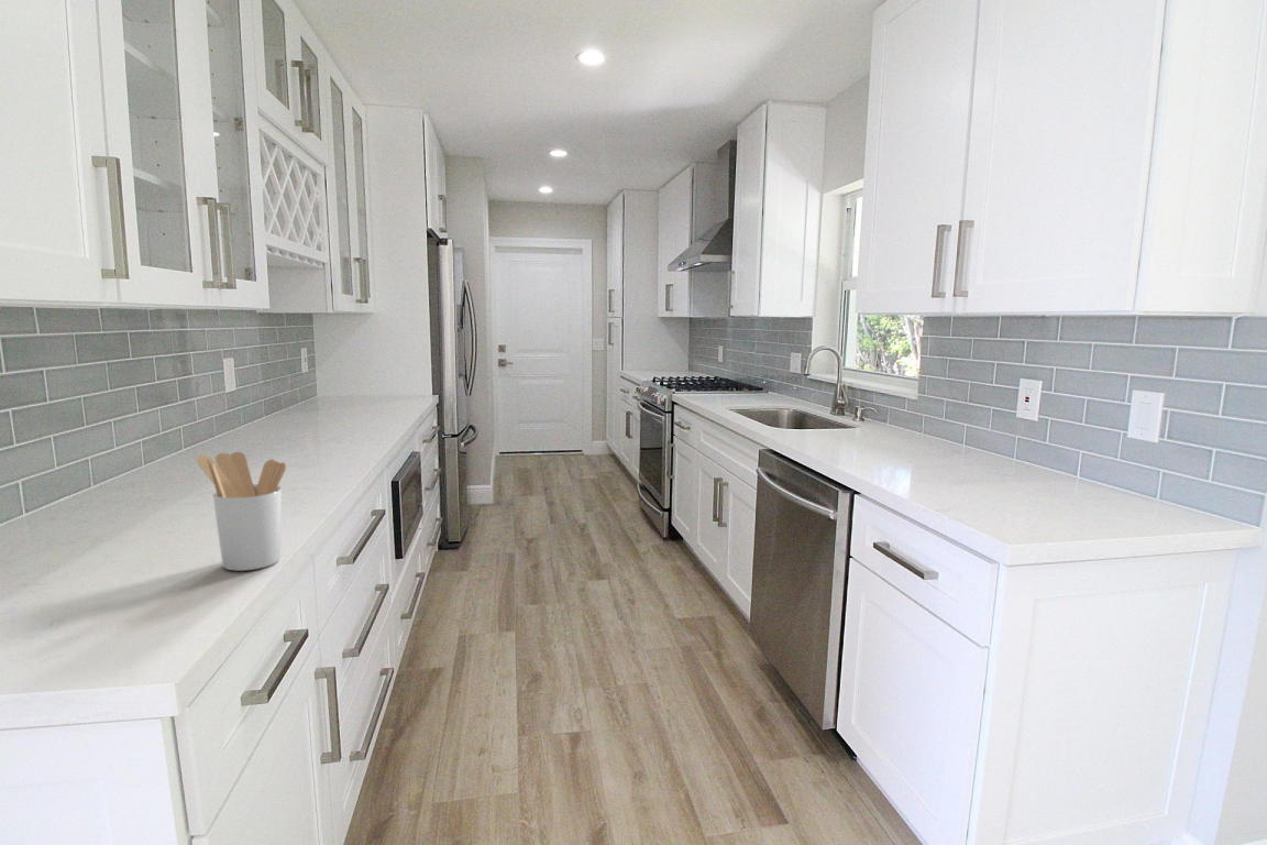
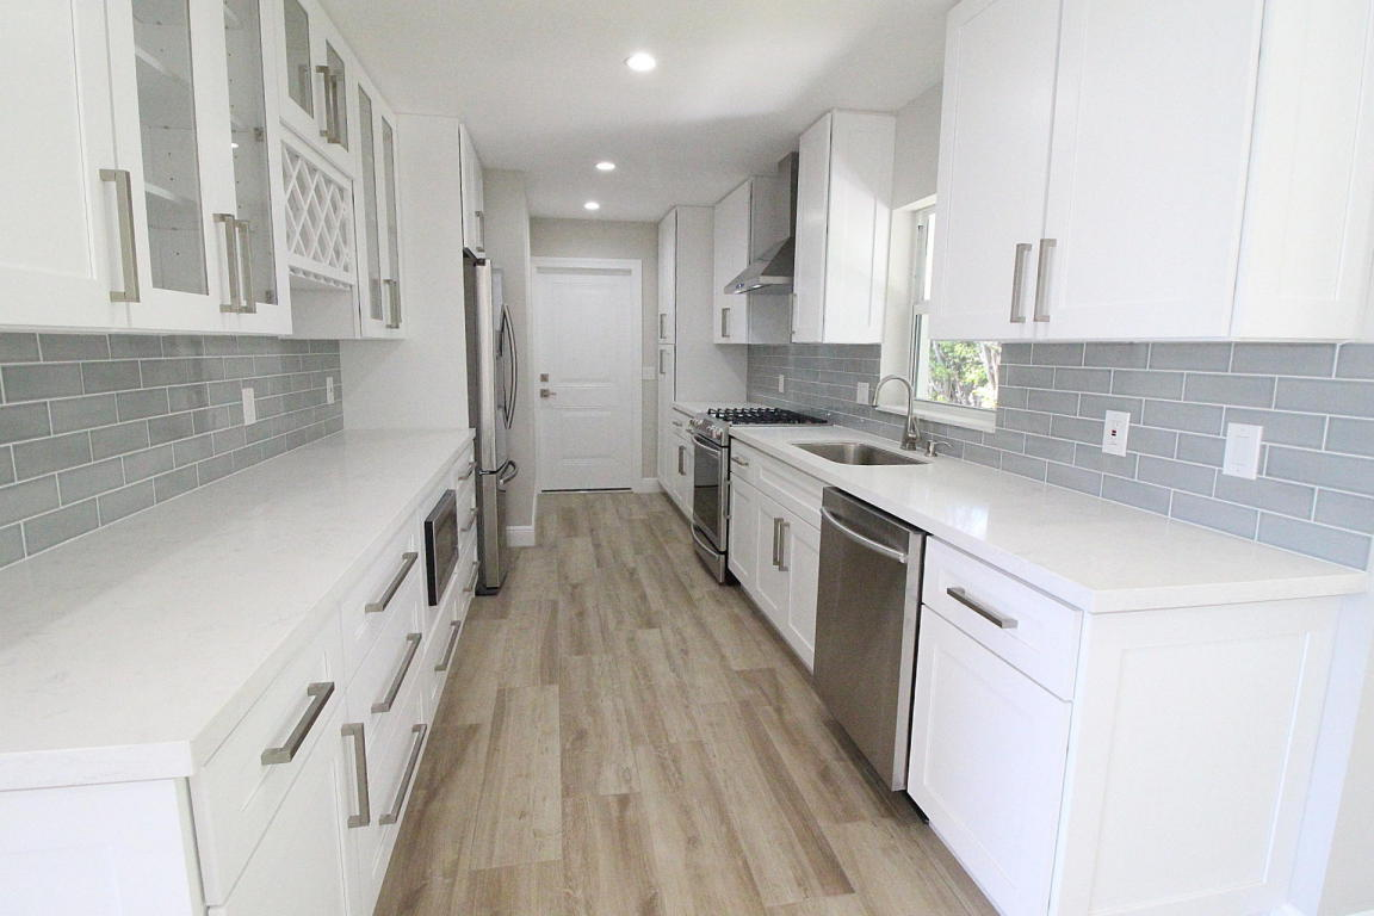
- utensil holder (240, 506)
